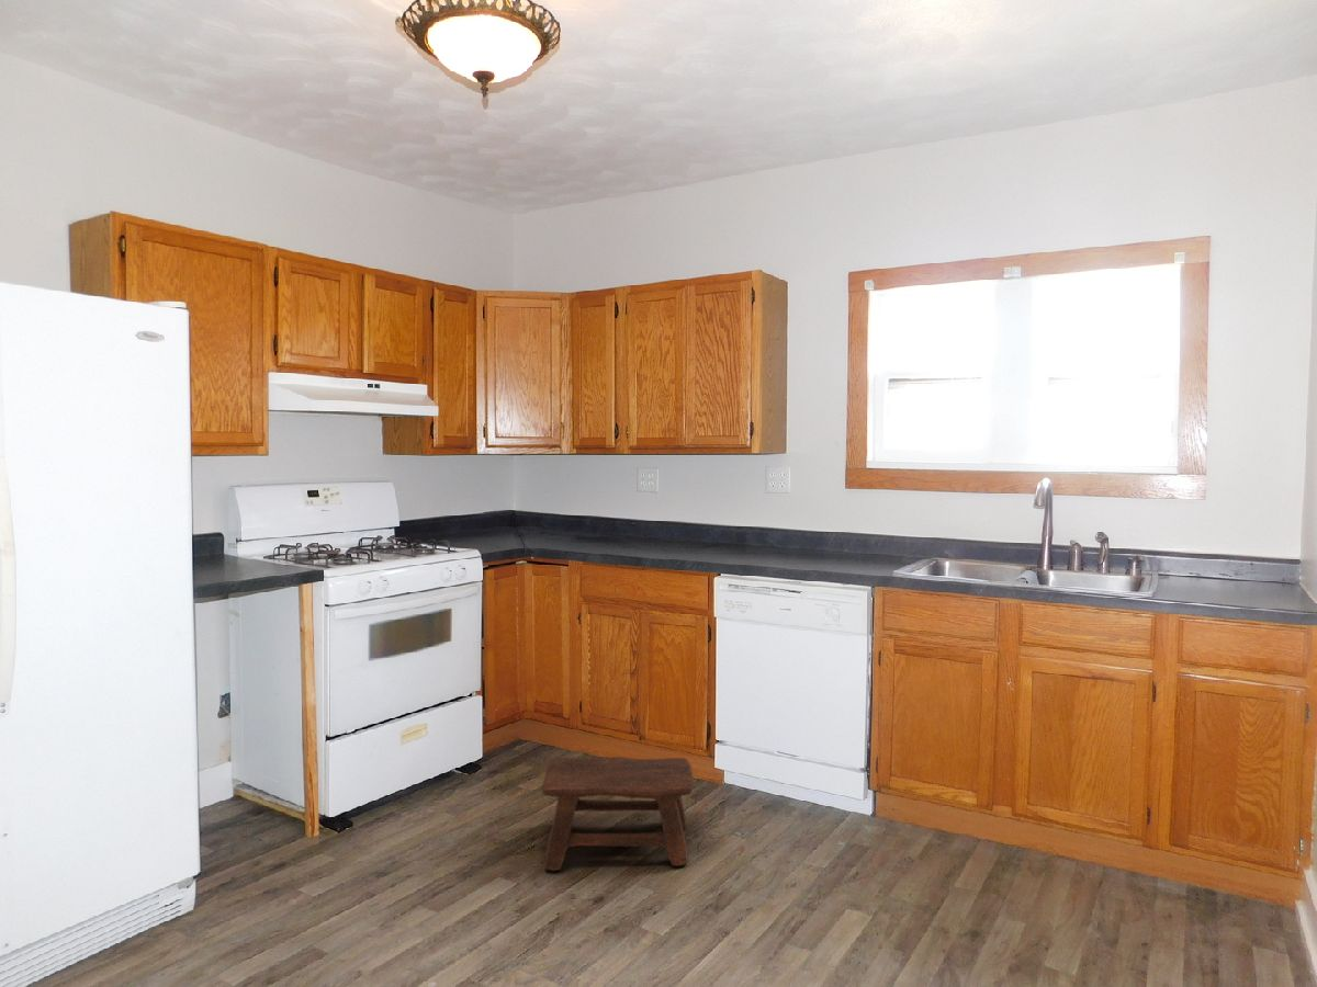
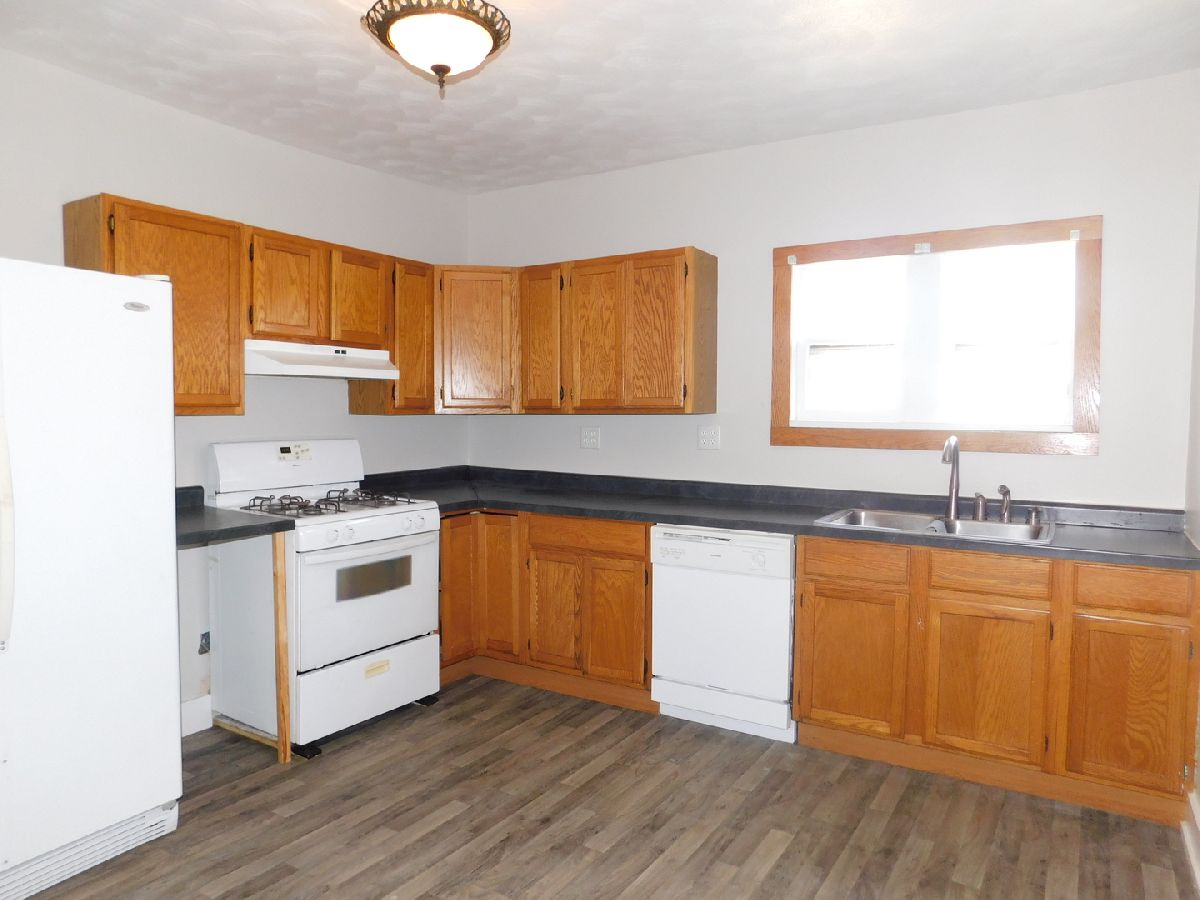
- stool (618, 809)
